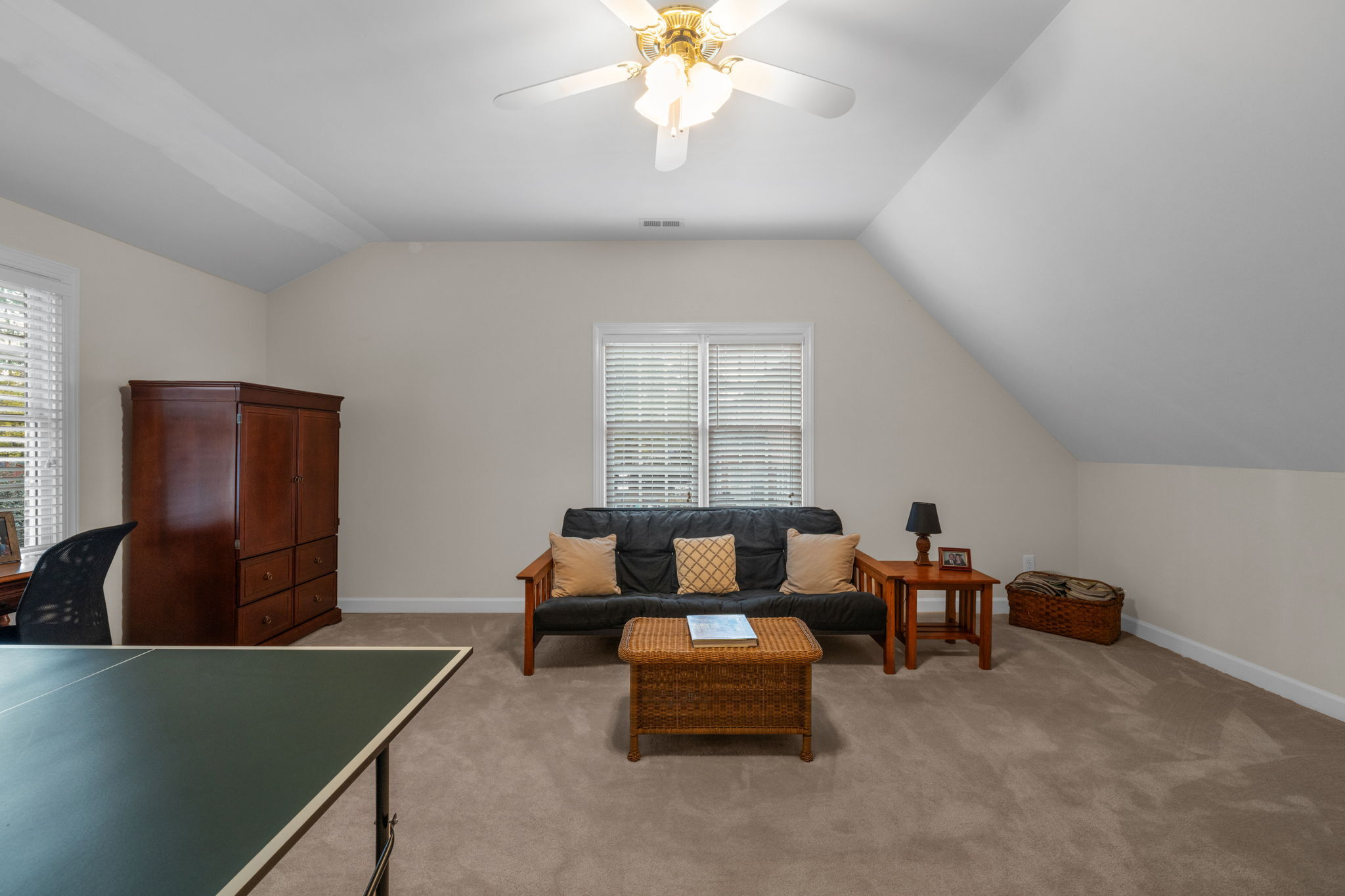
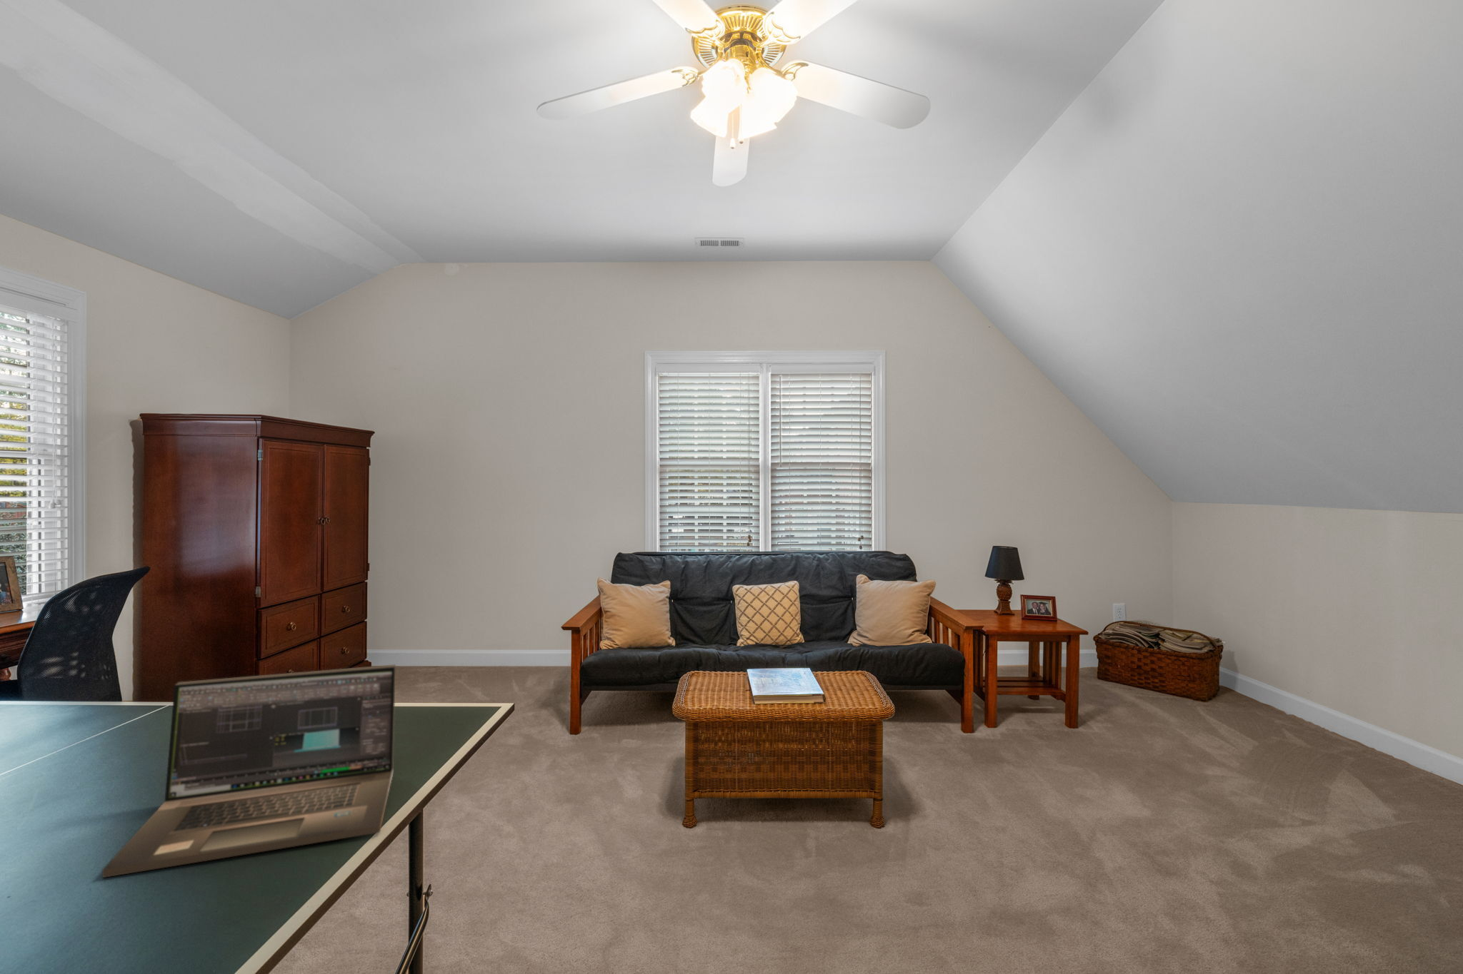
+ laptop (274, 753)
